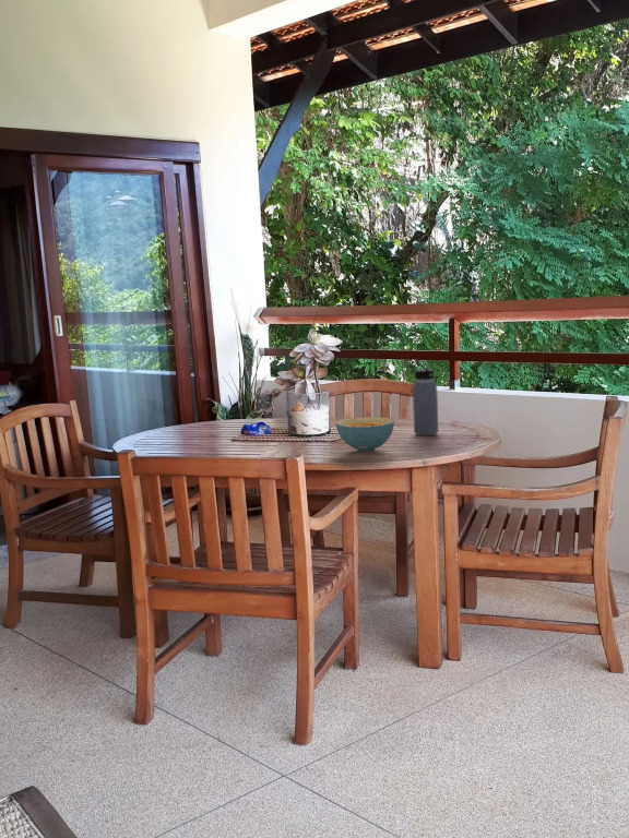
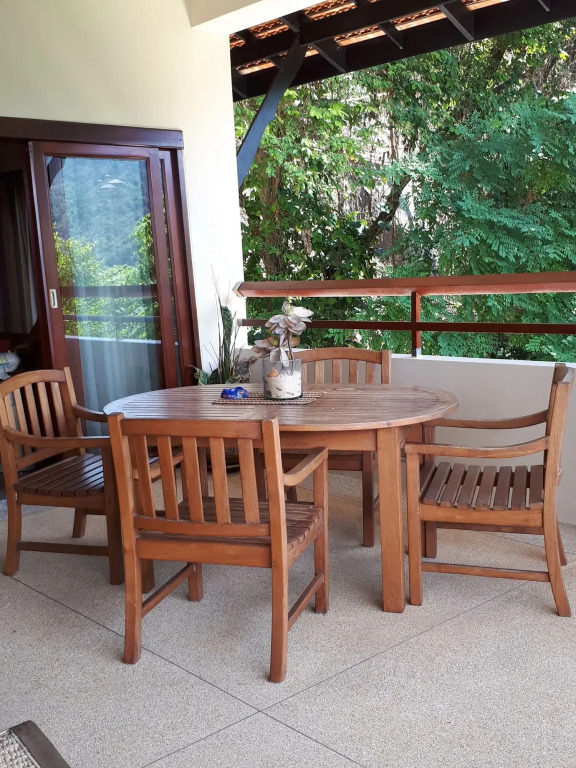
- water bottle (424, 397)
- cereal bowl (365, 435)
